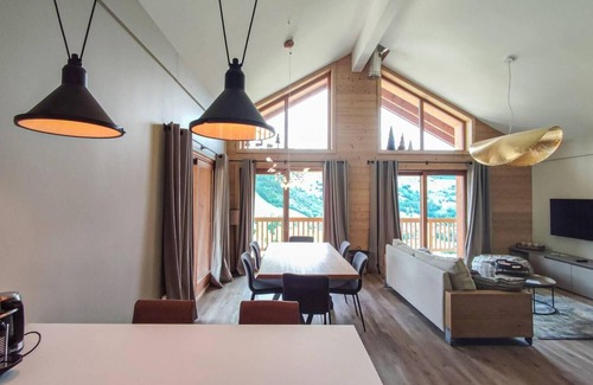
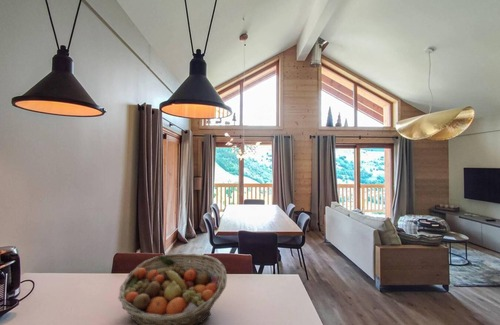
+ fruit basket (174, 288)
